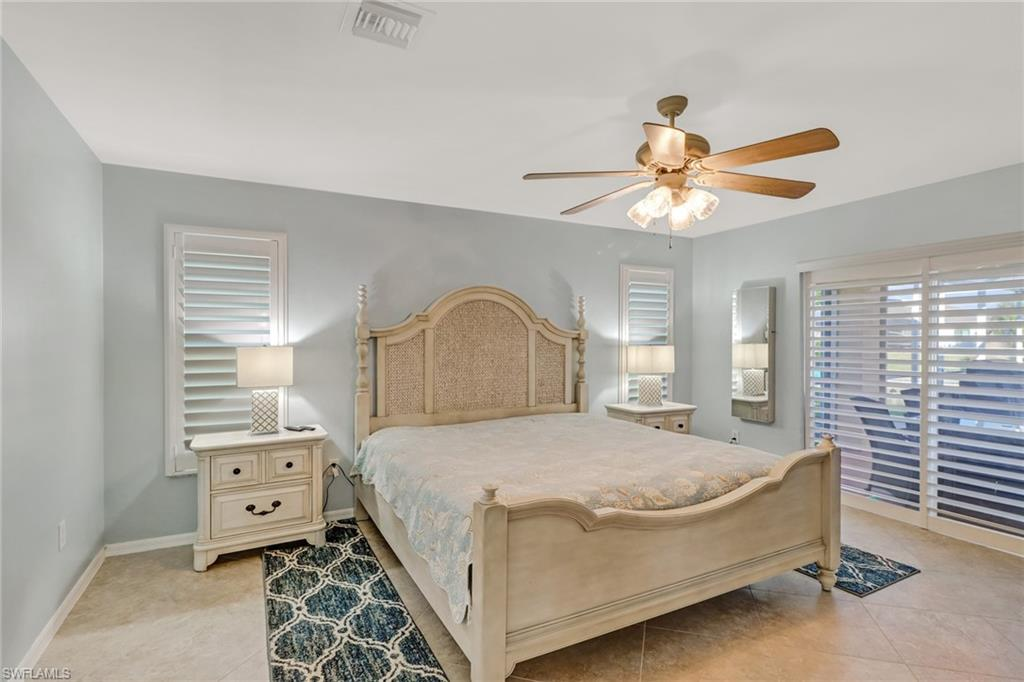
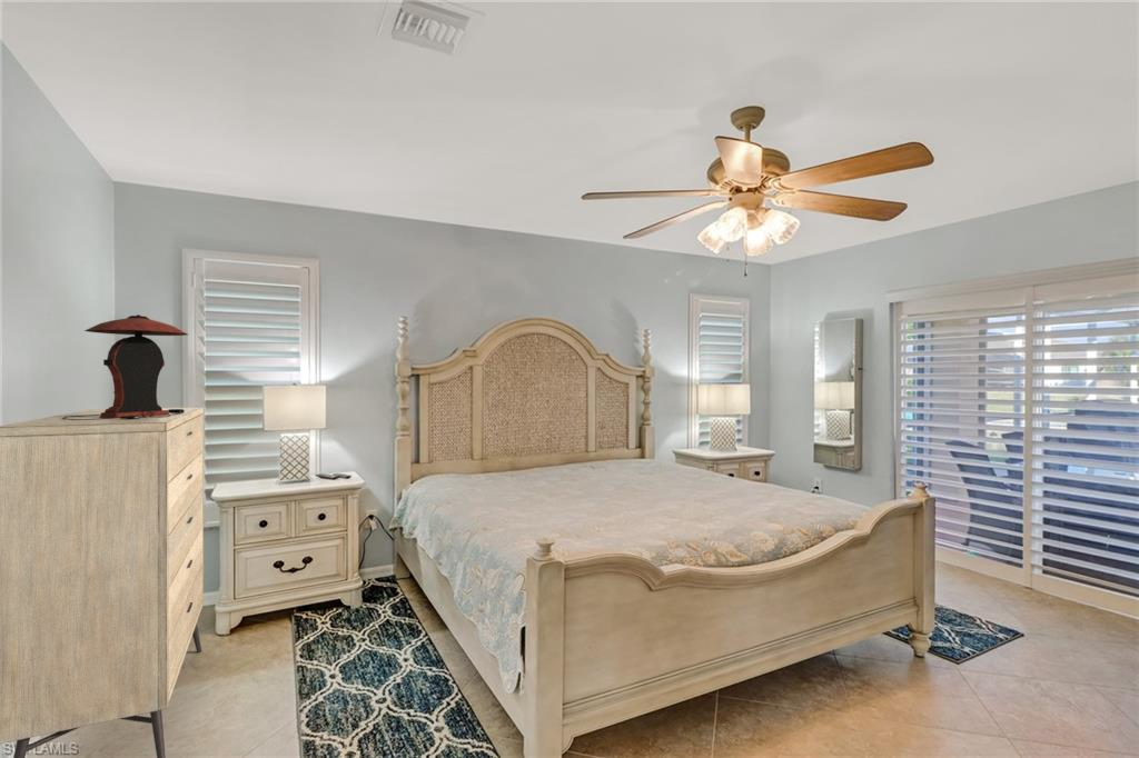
+ table lamp (135, 365)
+ dresser (123, 563)
